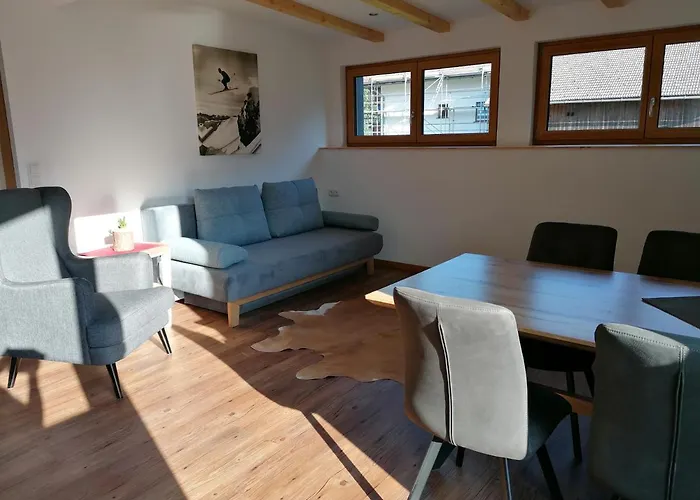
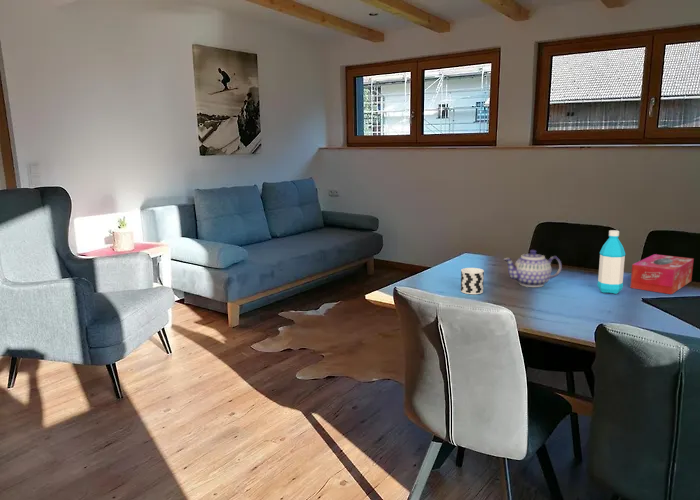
+ water bottle (611, 261)
+ cup (470, 280)
+ teapot (532, 267)
+ tissue box (662, 272)
